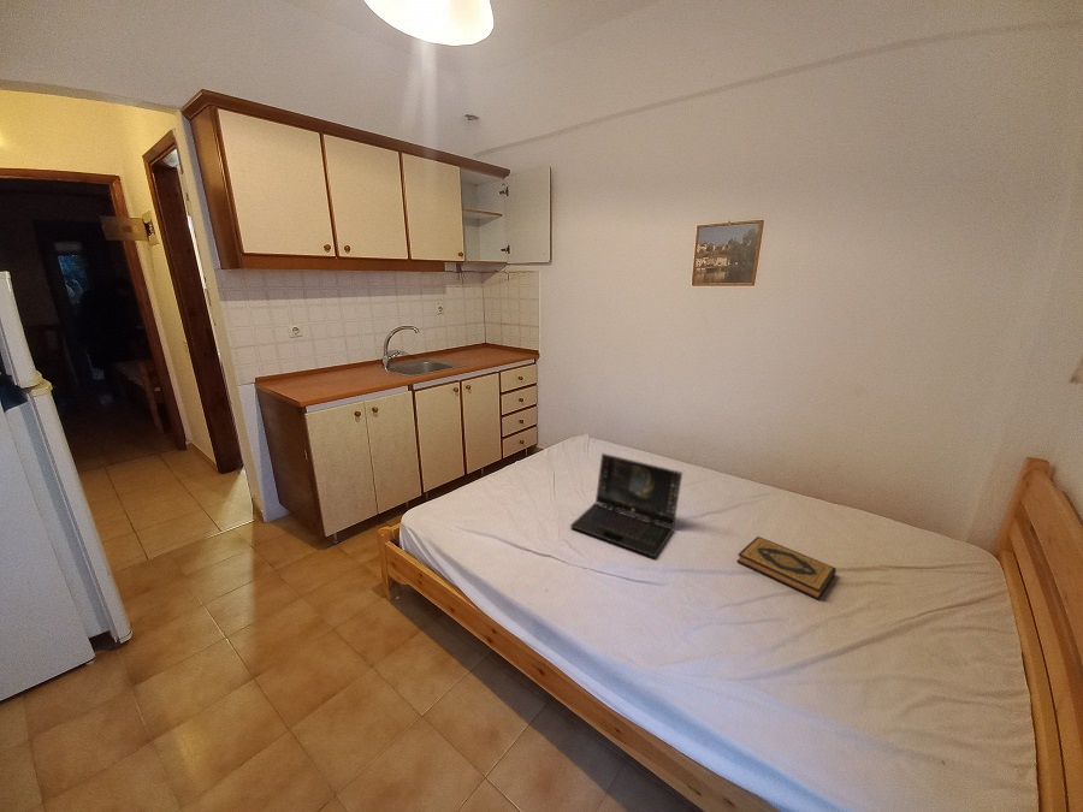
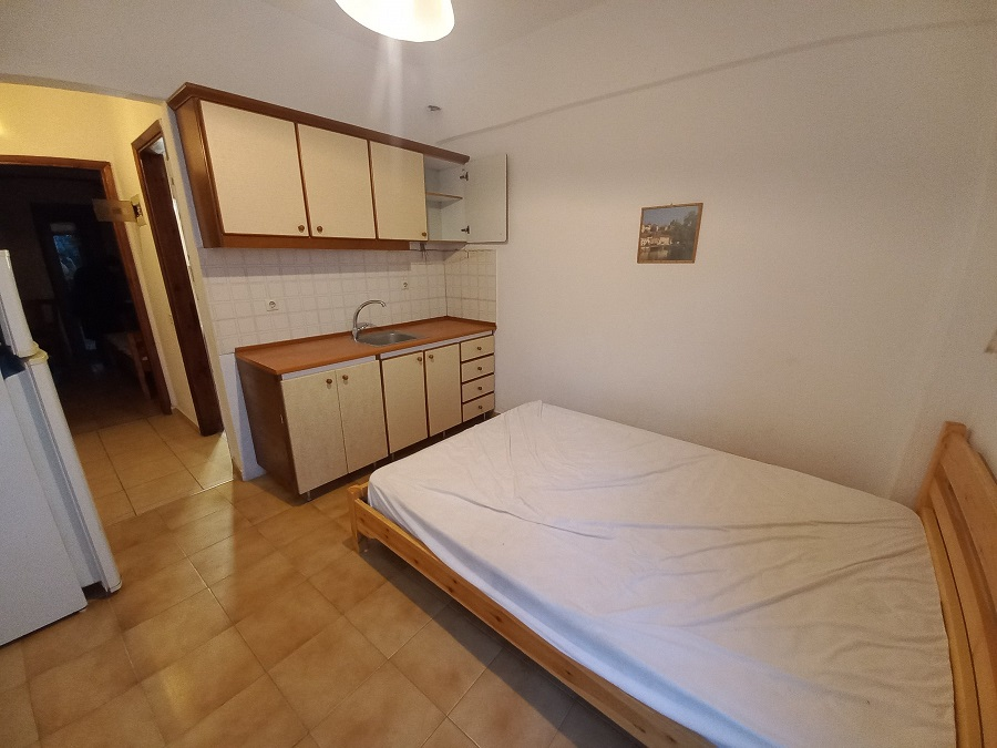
- laptop (625, 500)
- hardback book (785, 564)
